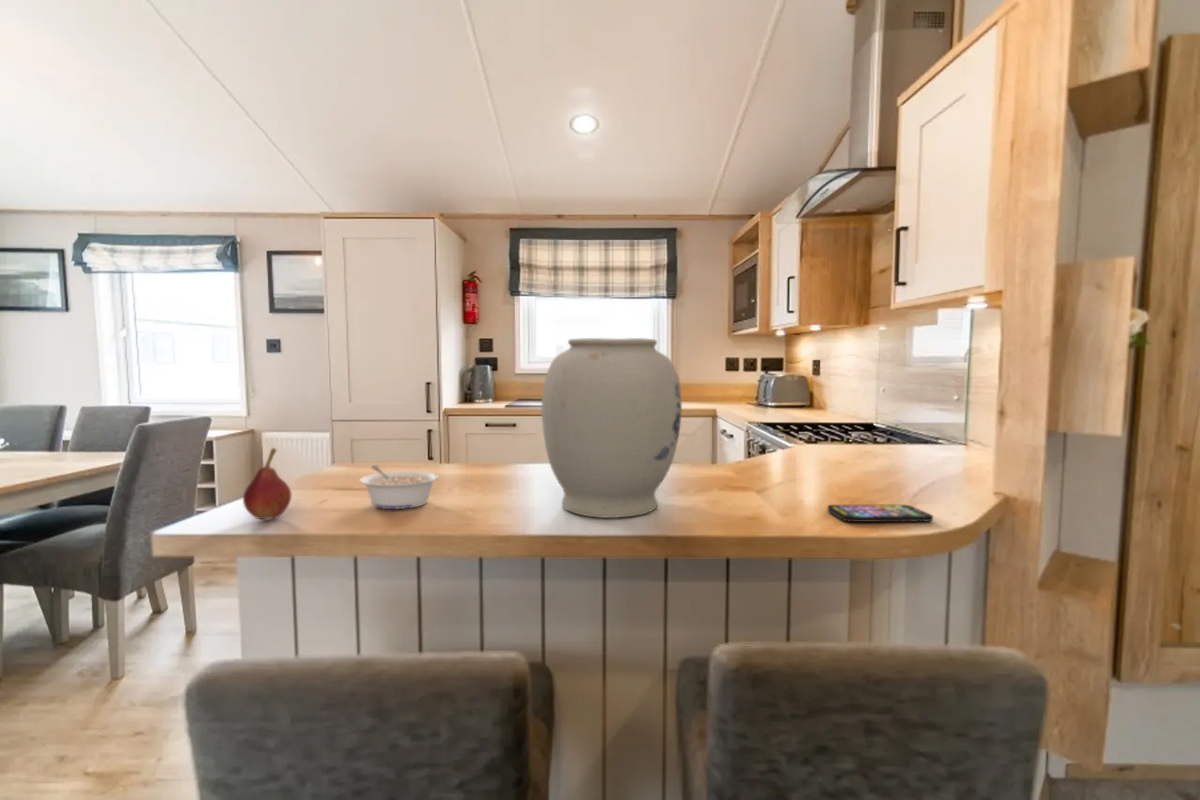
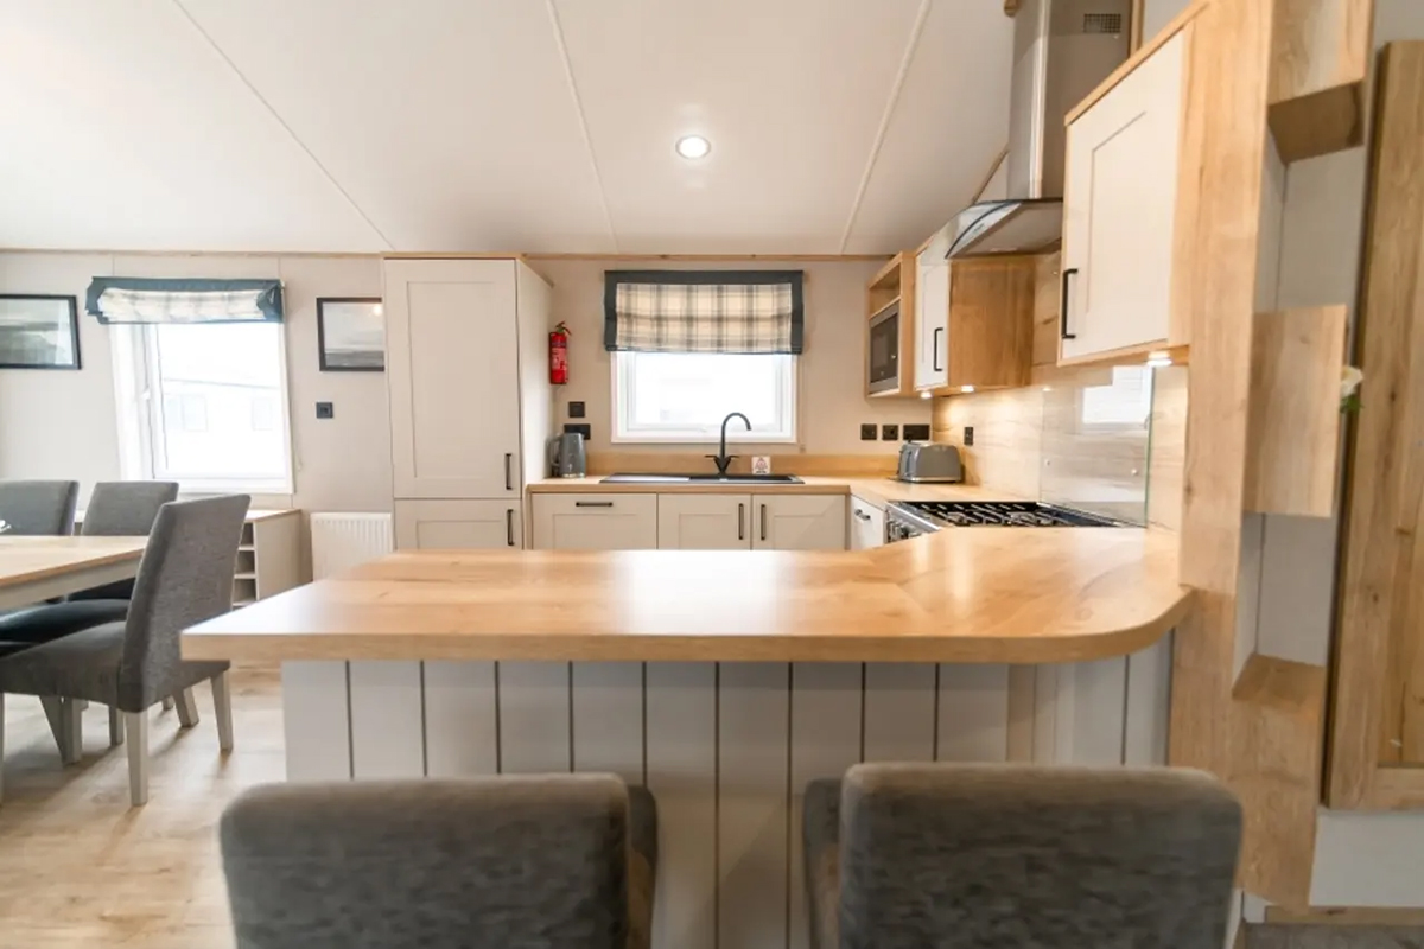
- vase (611, 422)
- smartphone (878, 513)
- fruit (267, 483)
- legume (397, 487)
